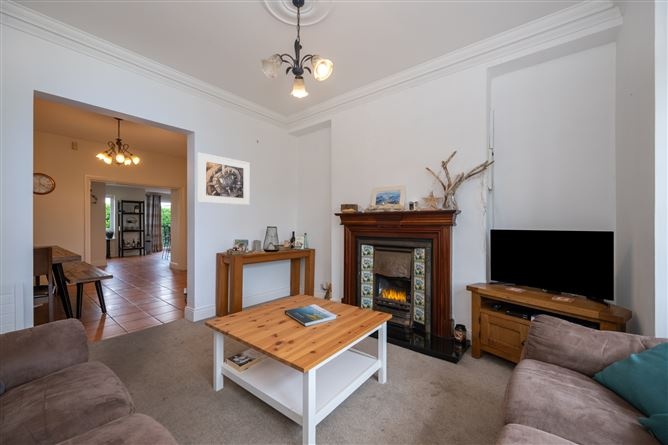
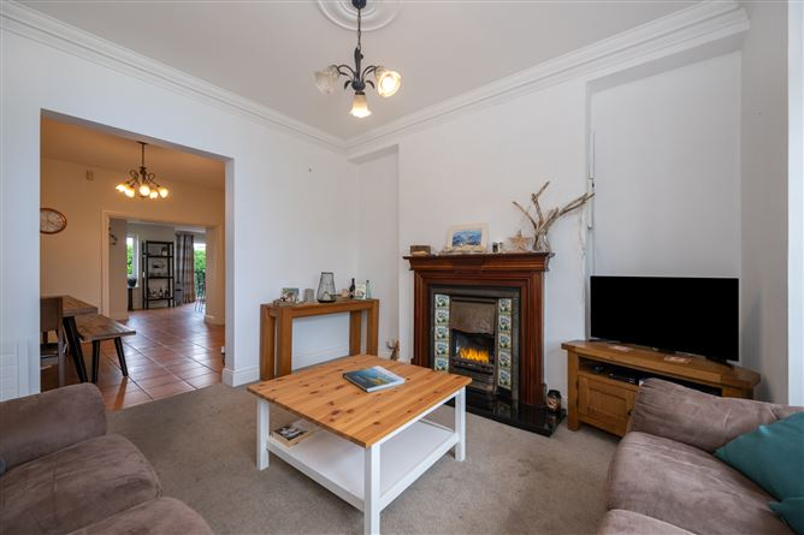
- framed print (225, 180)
